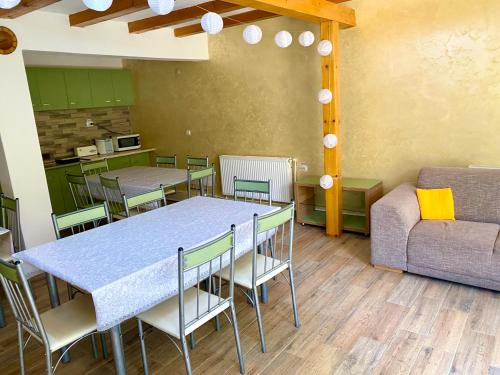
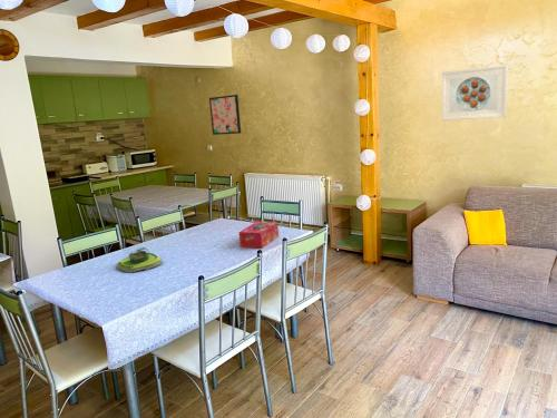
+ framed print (472, 94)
+ plant pot (138, 257)
+ wall art (224, 115)
+ tissue box (258, 233)
